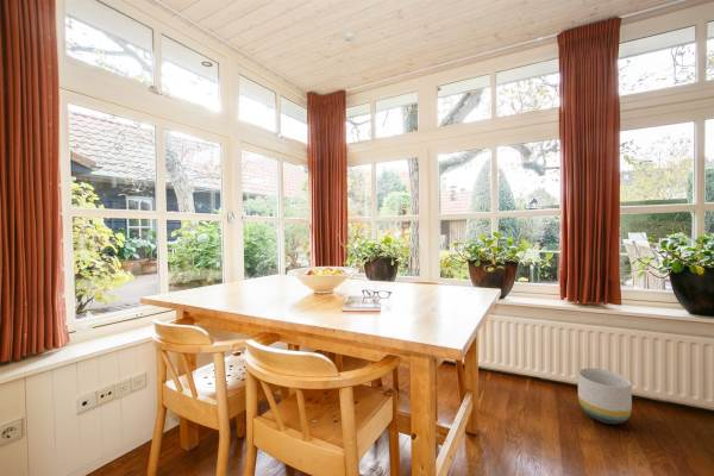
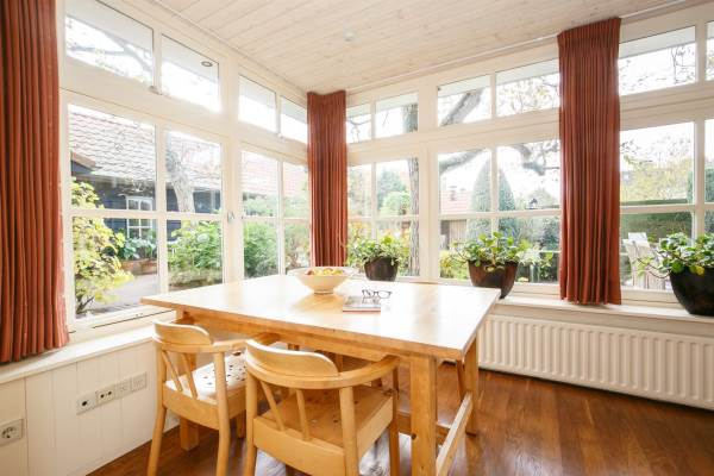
- planter (603, 397)
